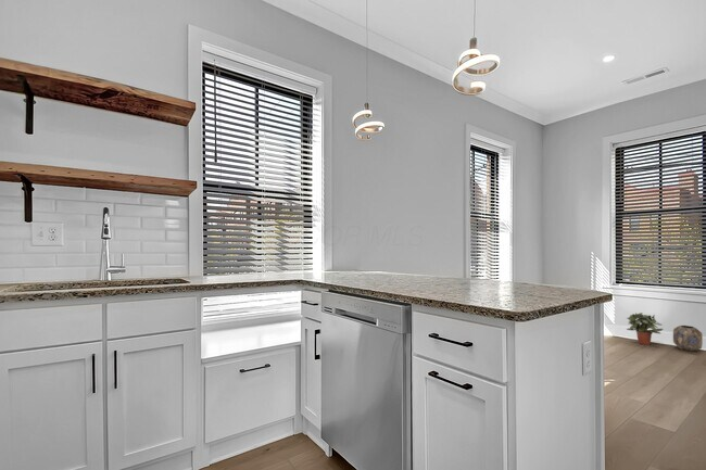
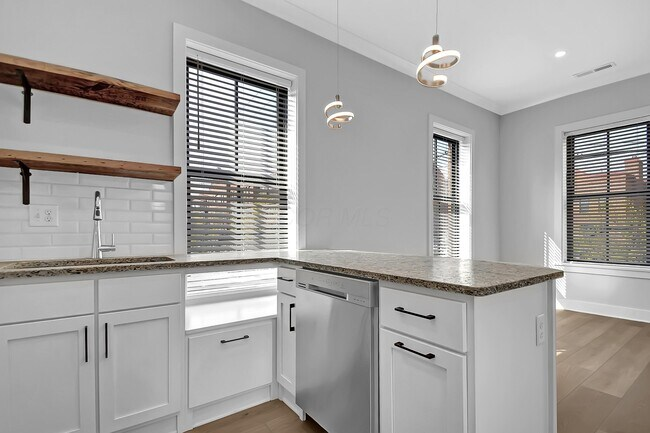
- potted plant (644, 328)
- planter (688, 338)
